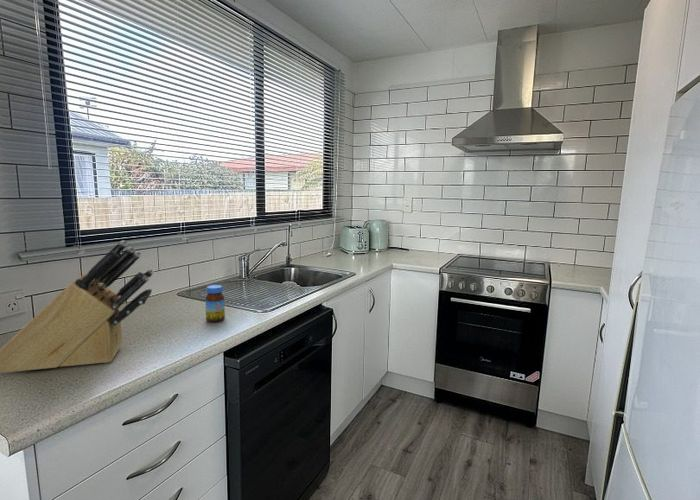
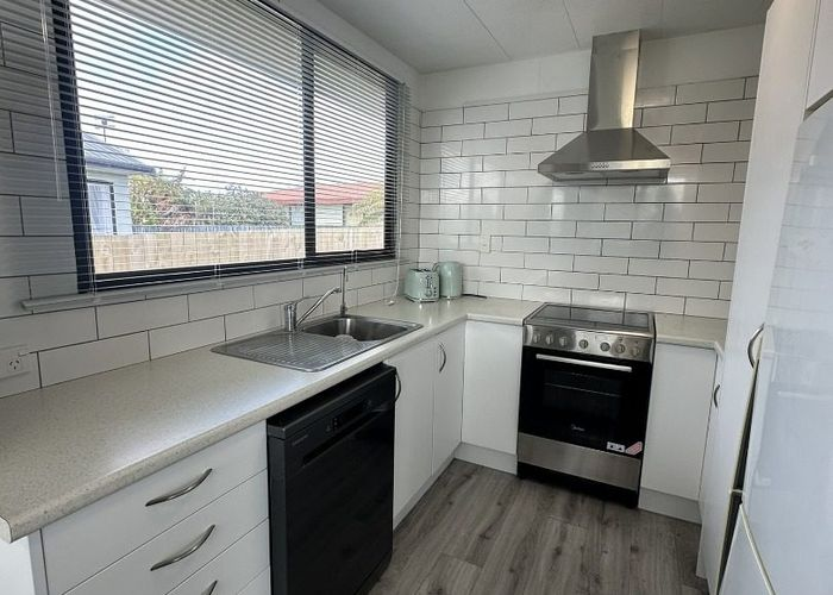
- knife block (76, 301)
- jar (215, 302)
